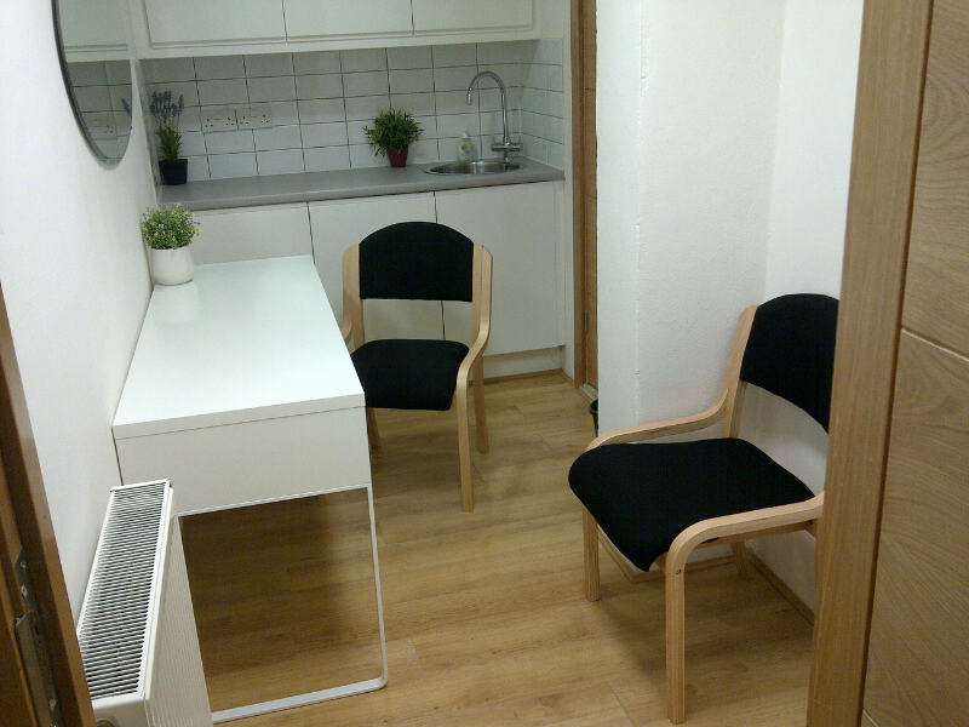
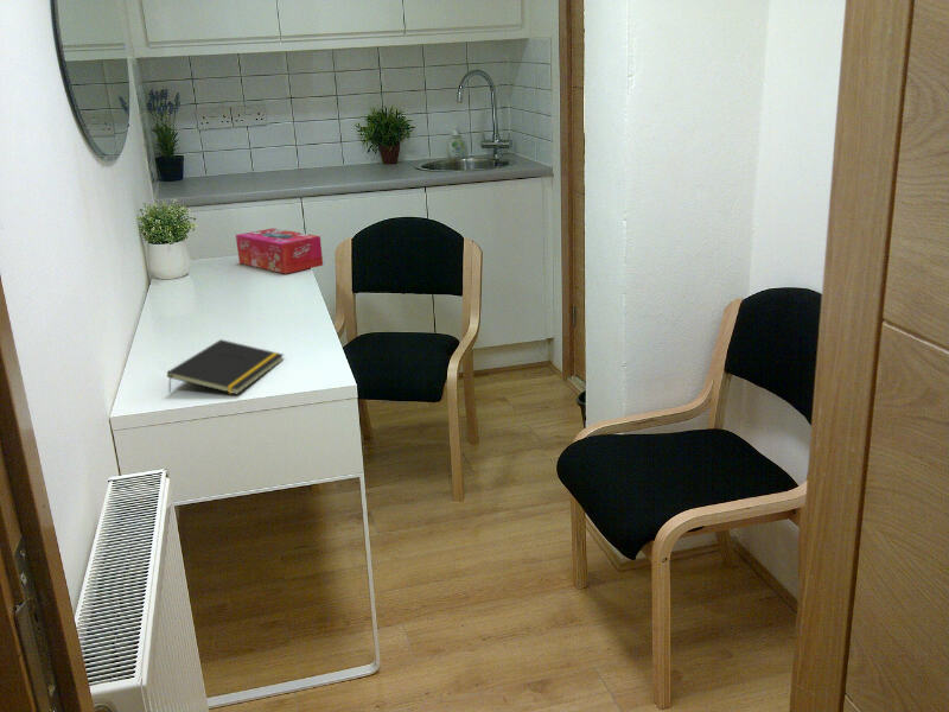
+ tissue box (279, 249)
+ notepad (228, 364)
